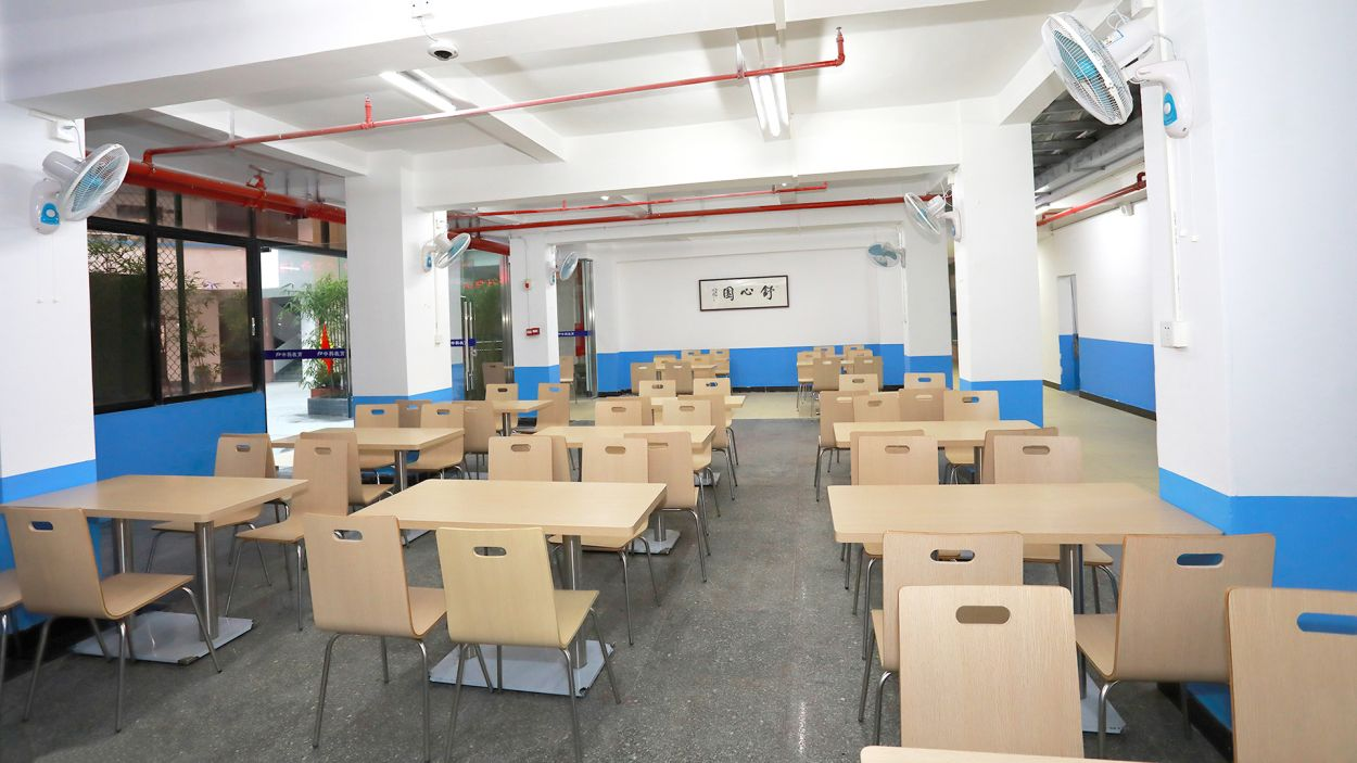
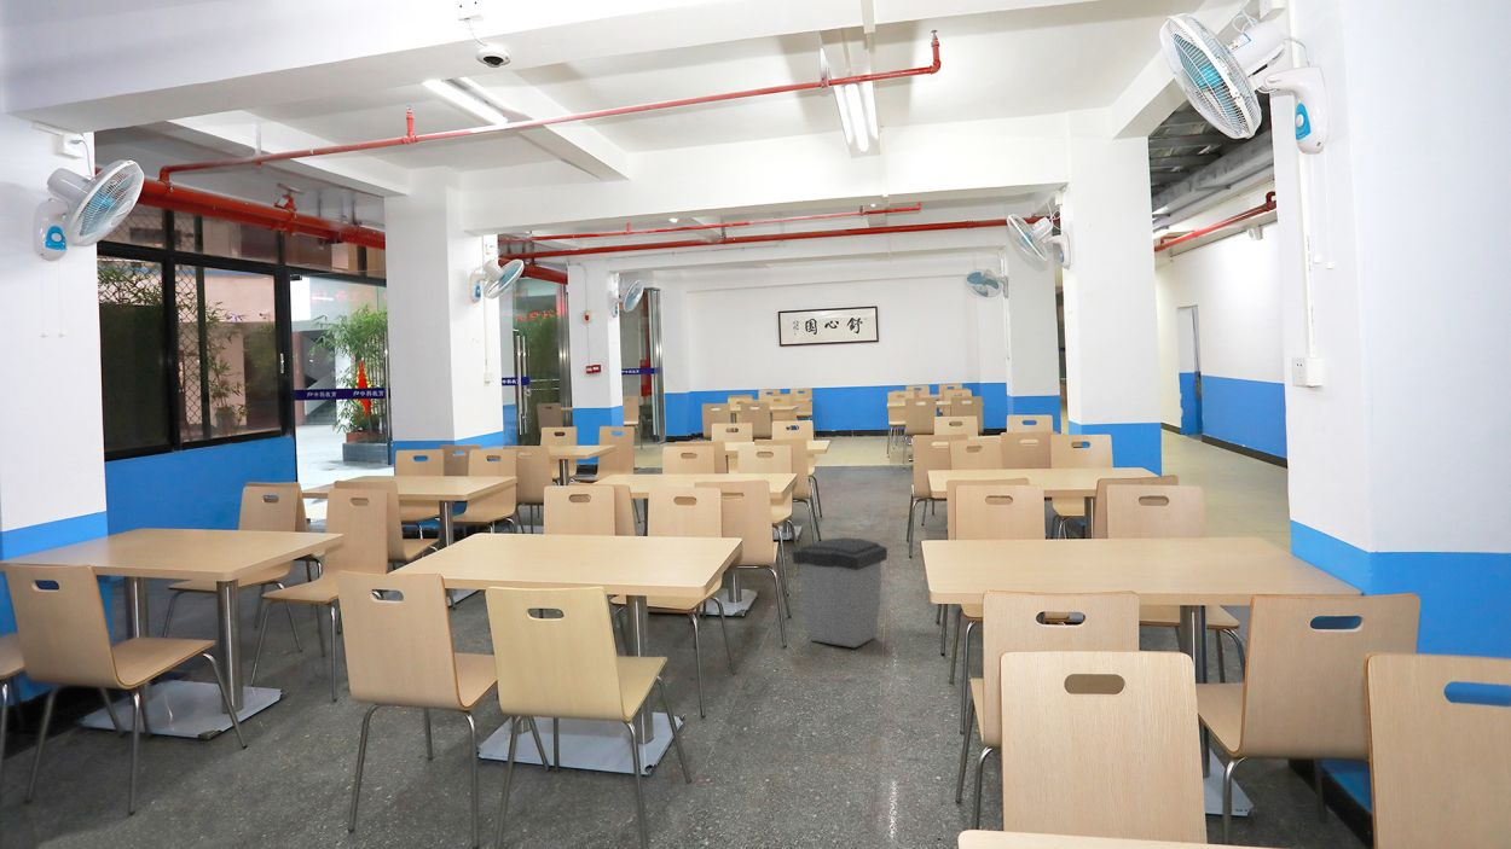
+ trash can (840, 591)
